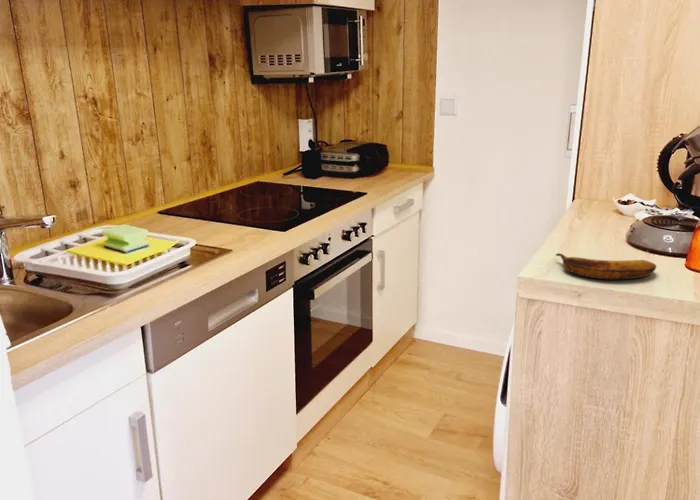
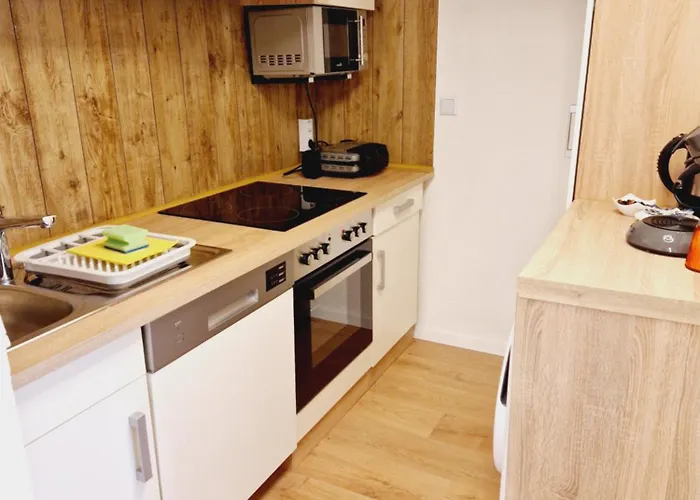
- banana (607, 264)
